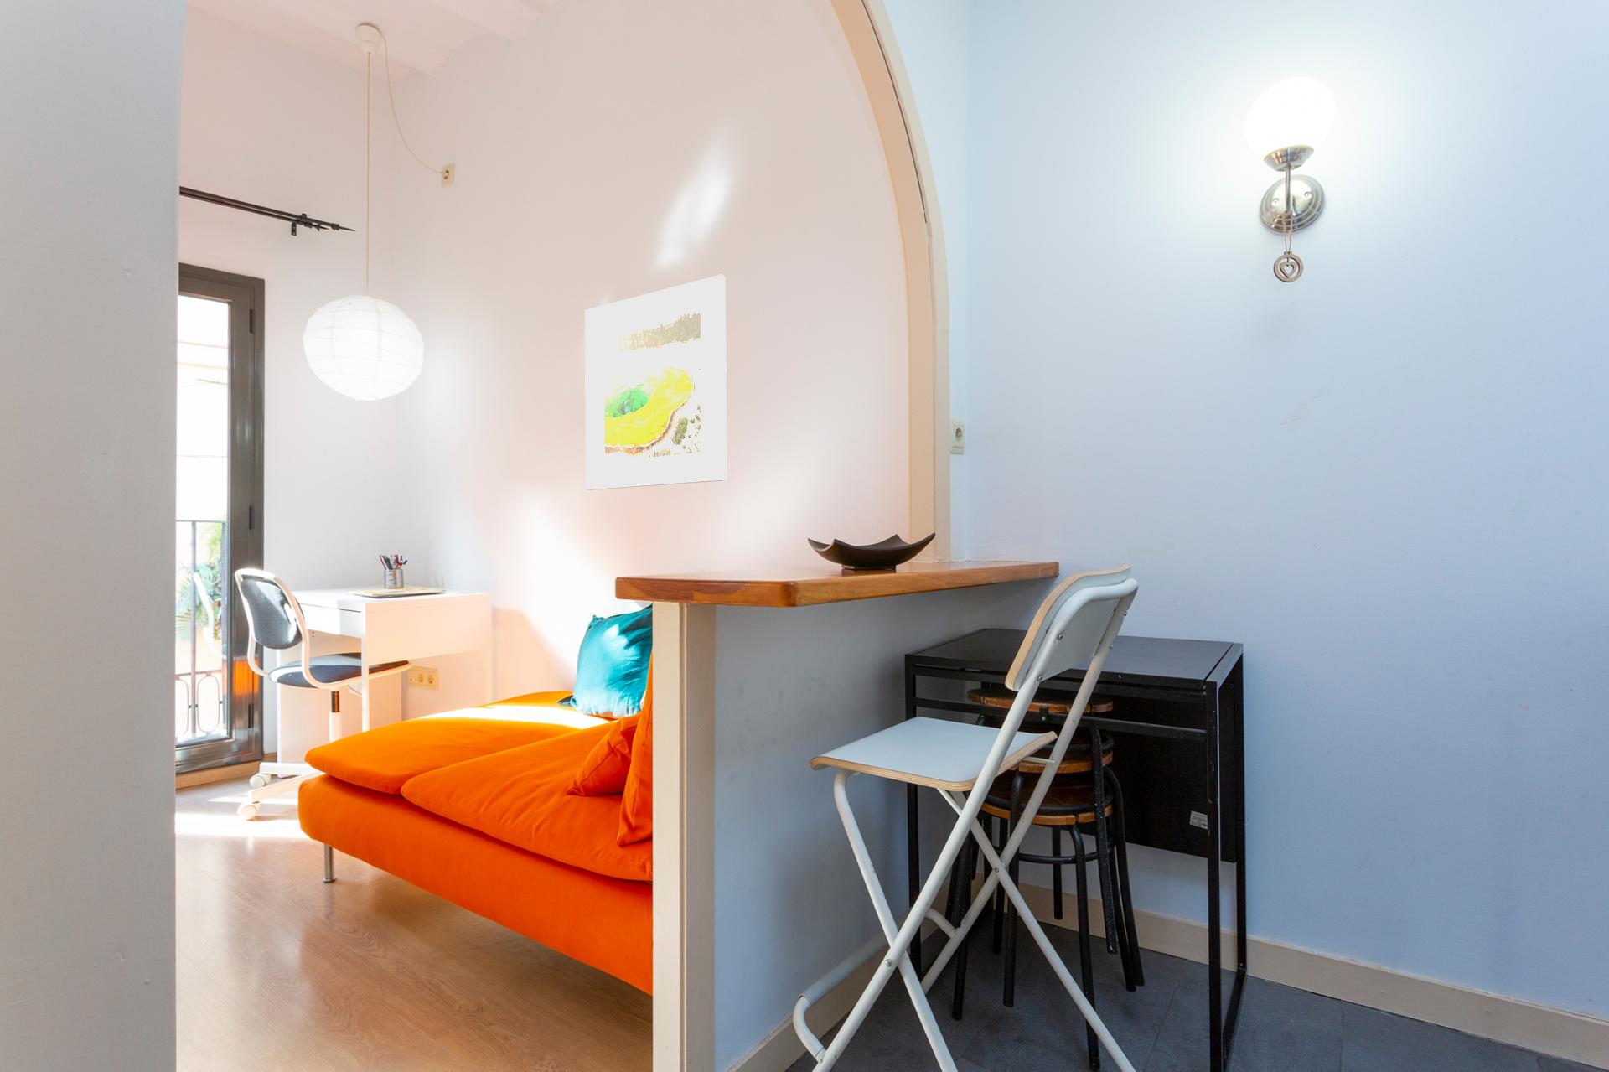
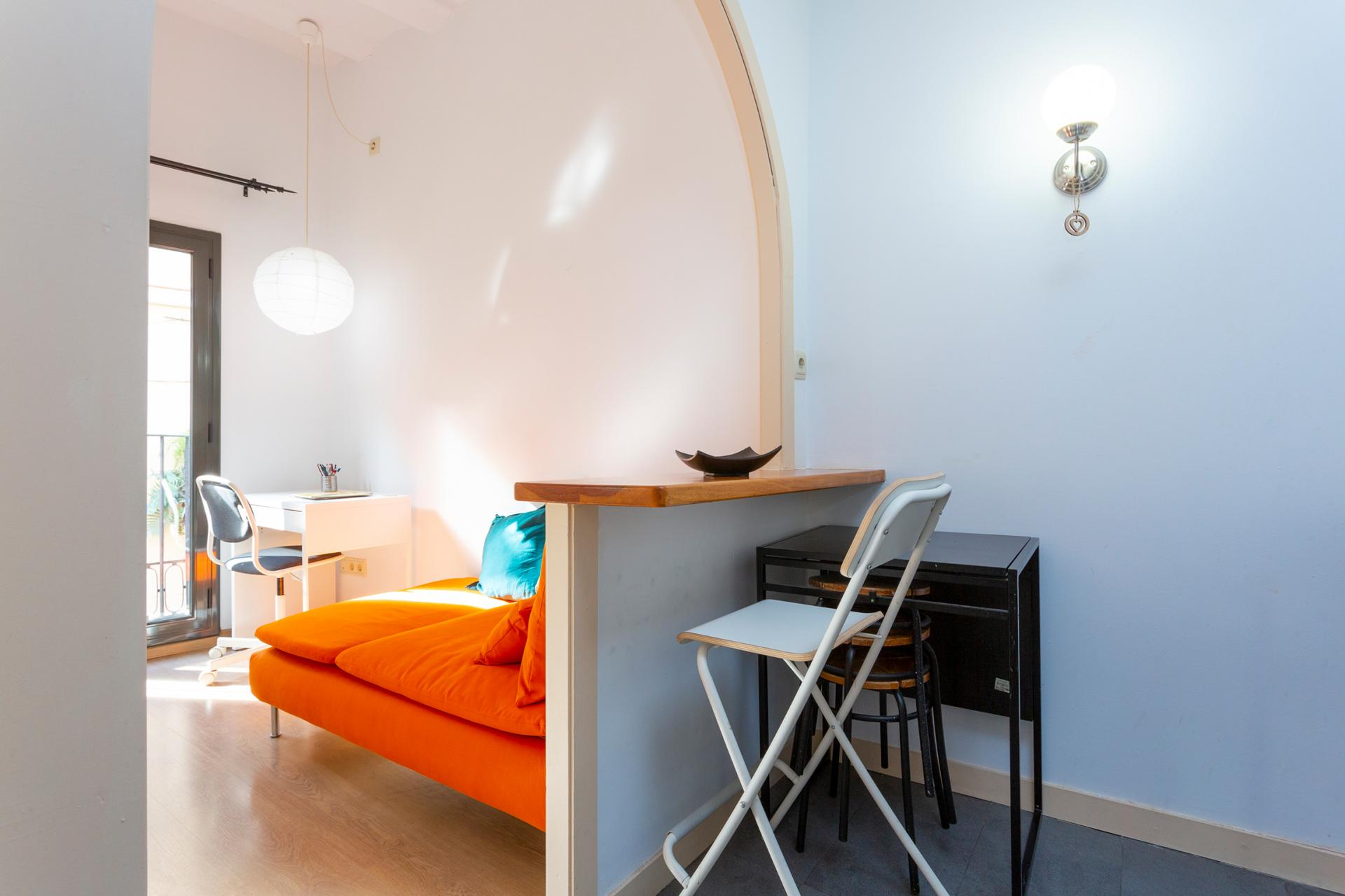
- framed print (651, 389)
